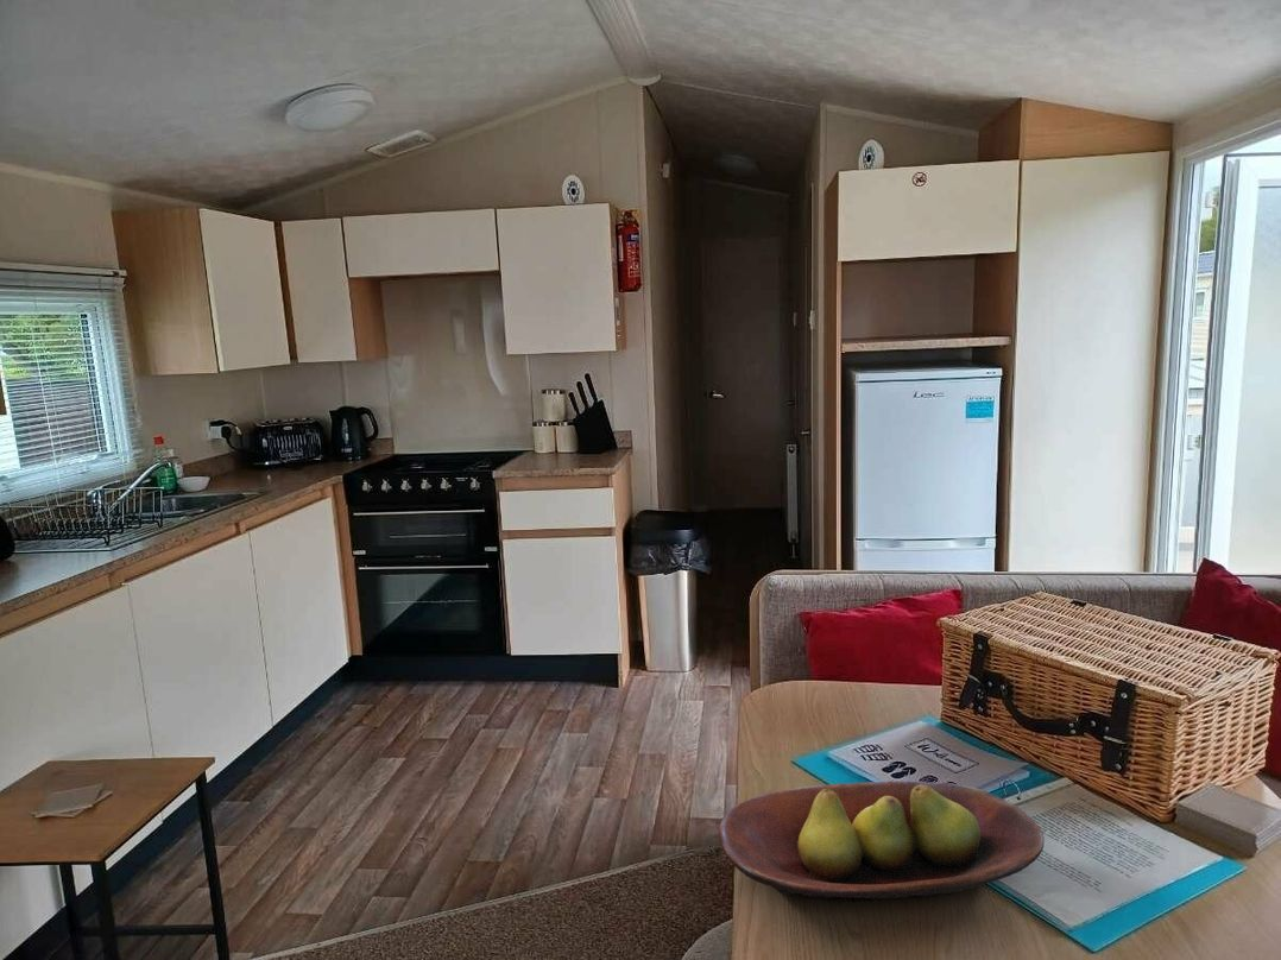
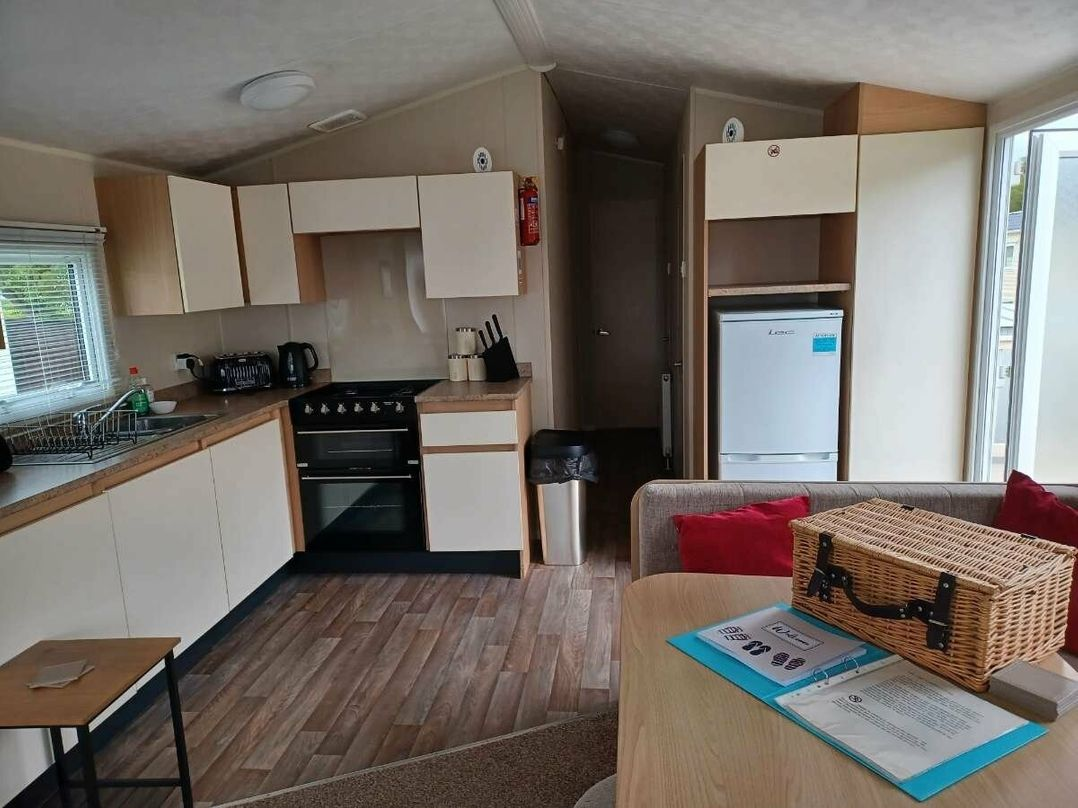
- fruit bowl (876, 832)
